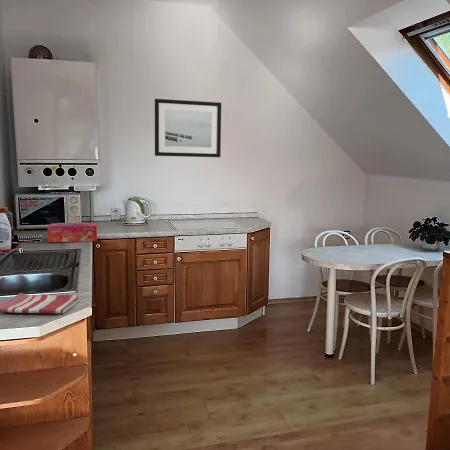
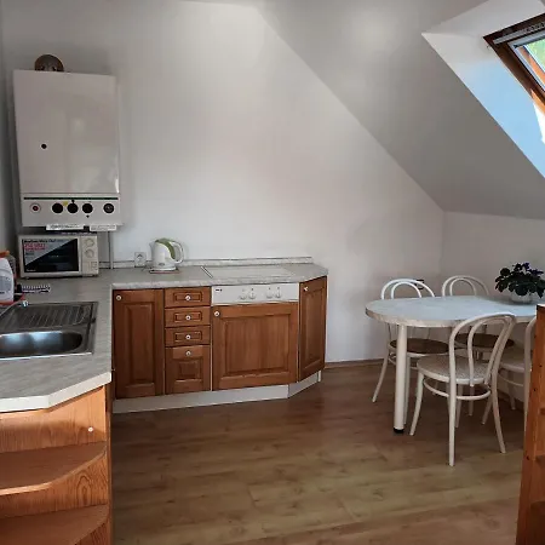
- wall art (188, 128)
- tissue box (73, 232)
- dish towel (39, 303)
